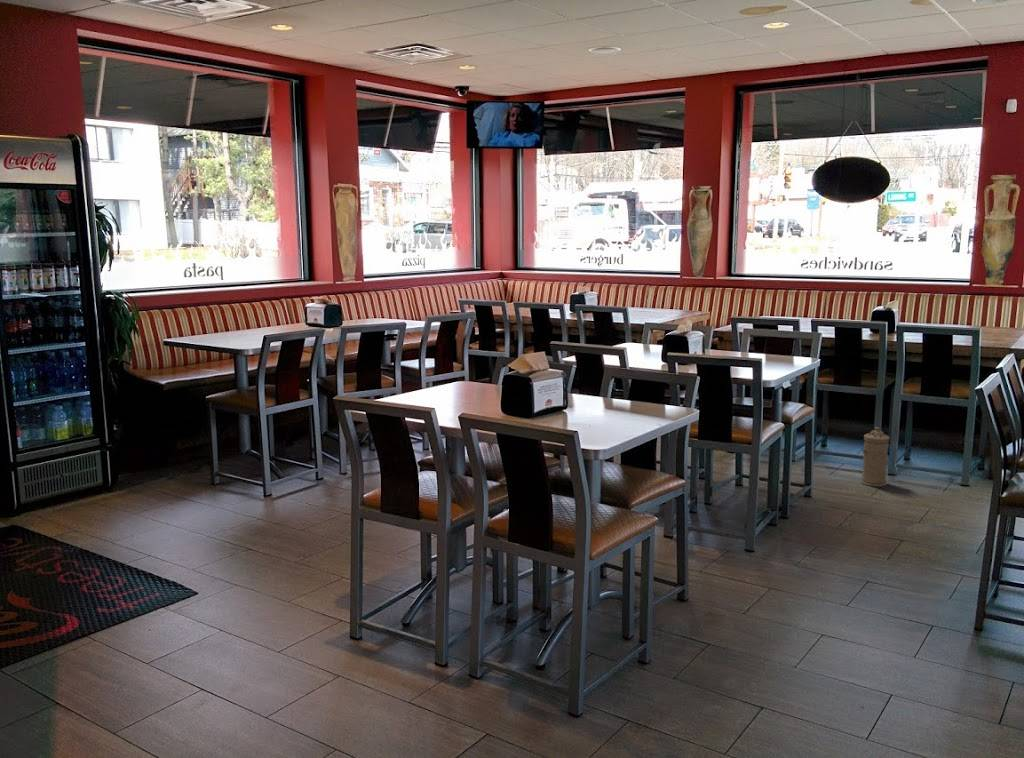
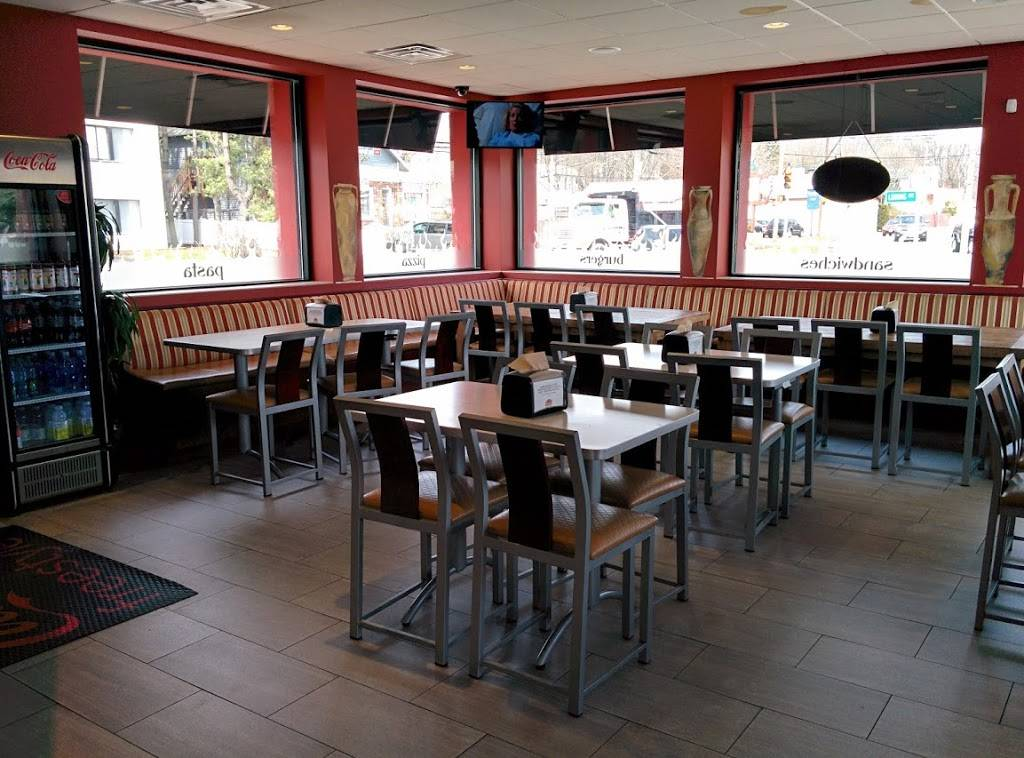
- water filter (875, 455)
